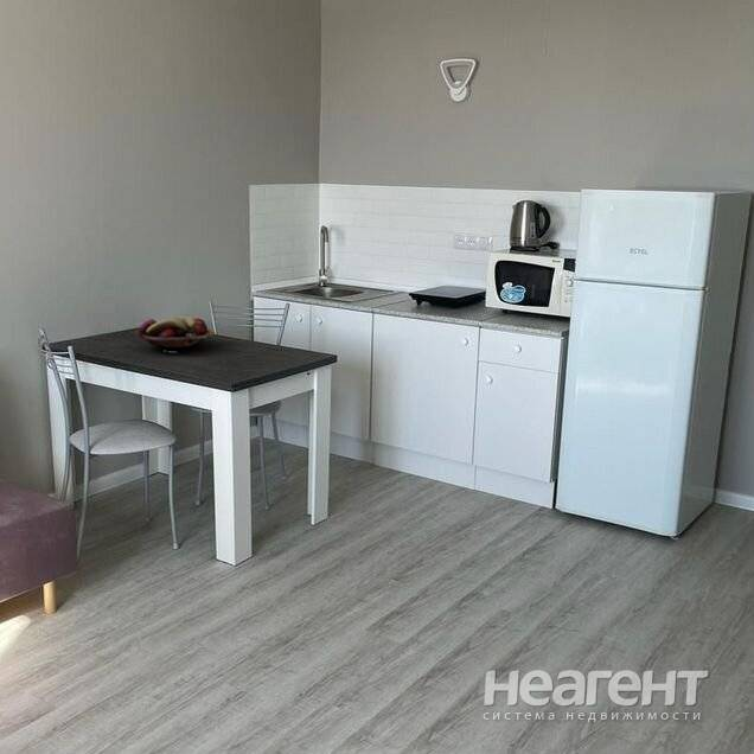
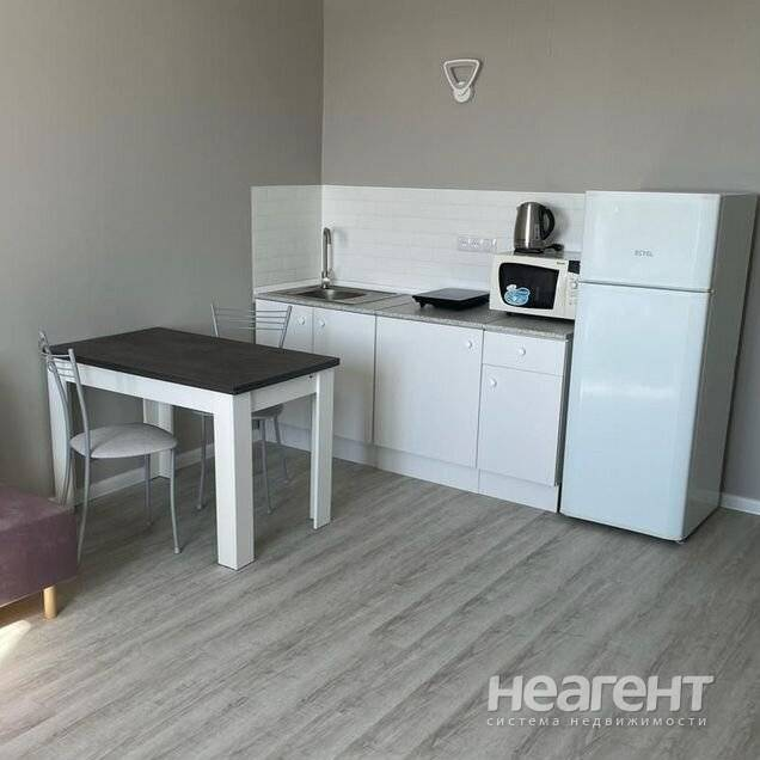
- fruit basket (177, 331)
